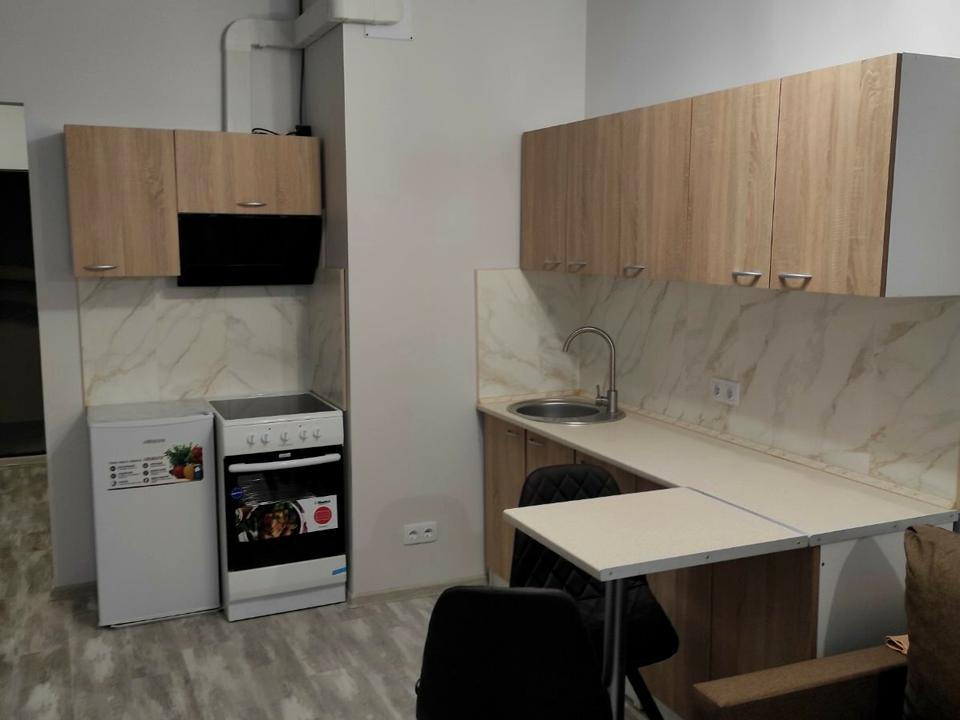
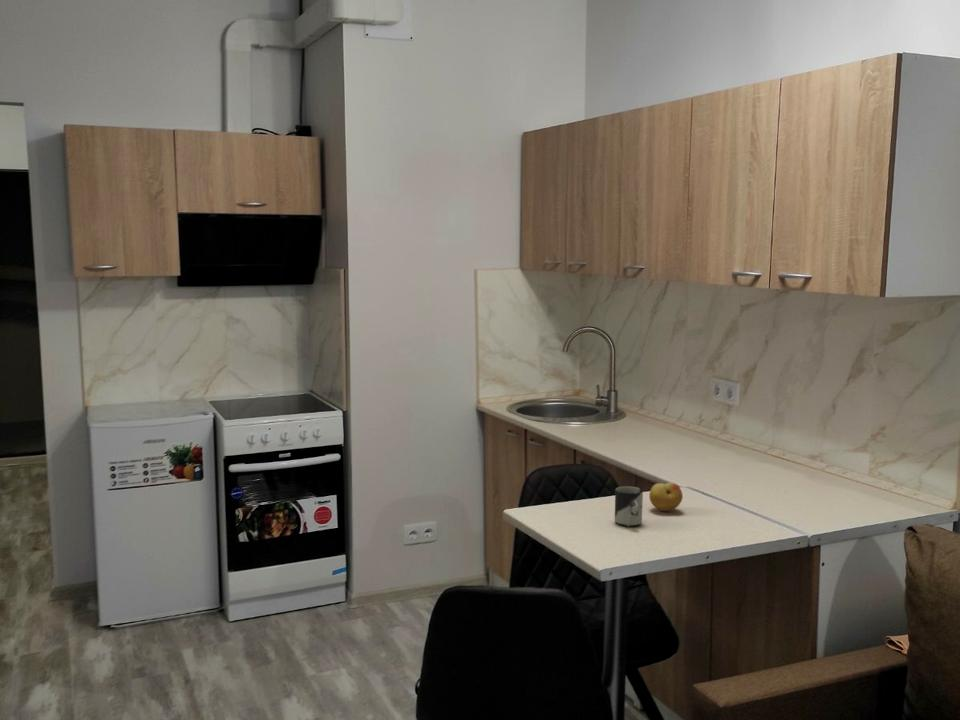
+ cup (629, 507)
+ fruit (665, 496)
